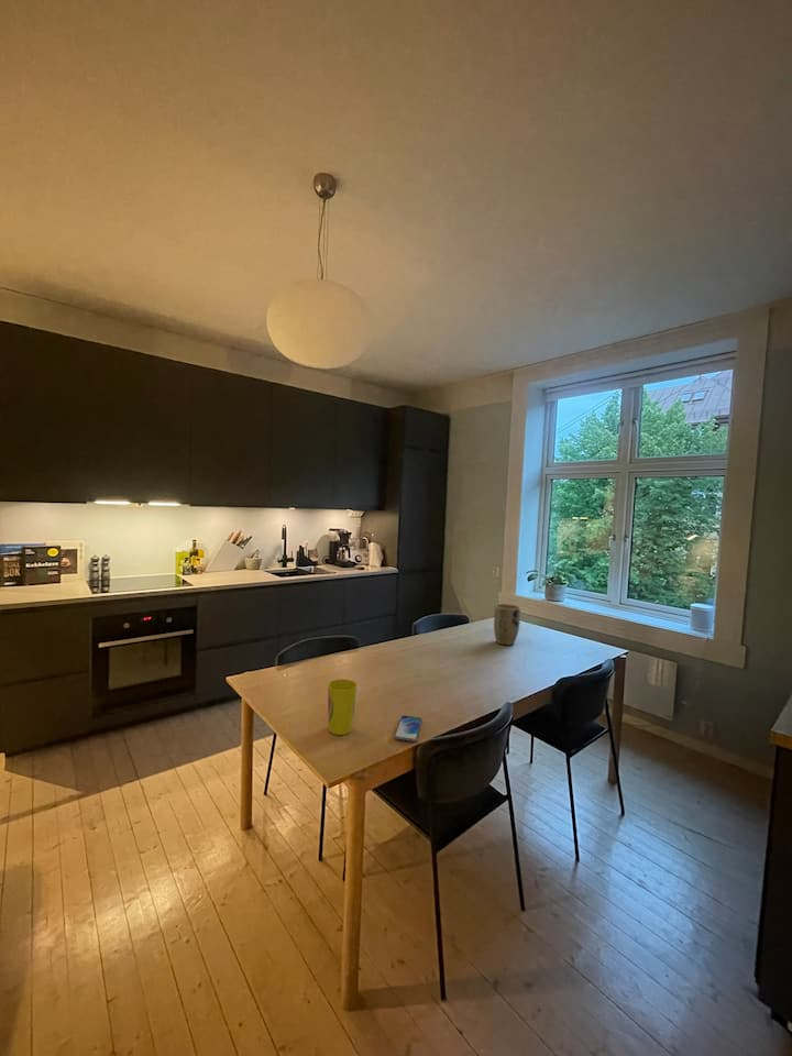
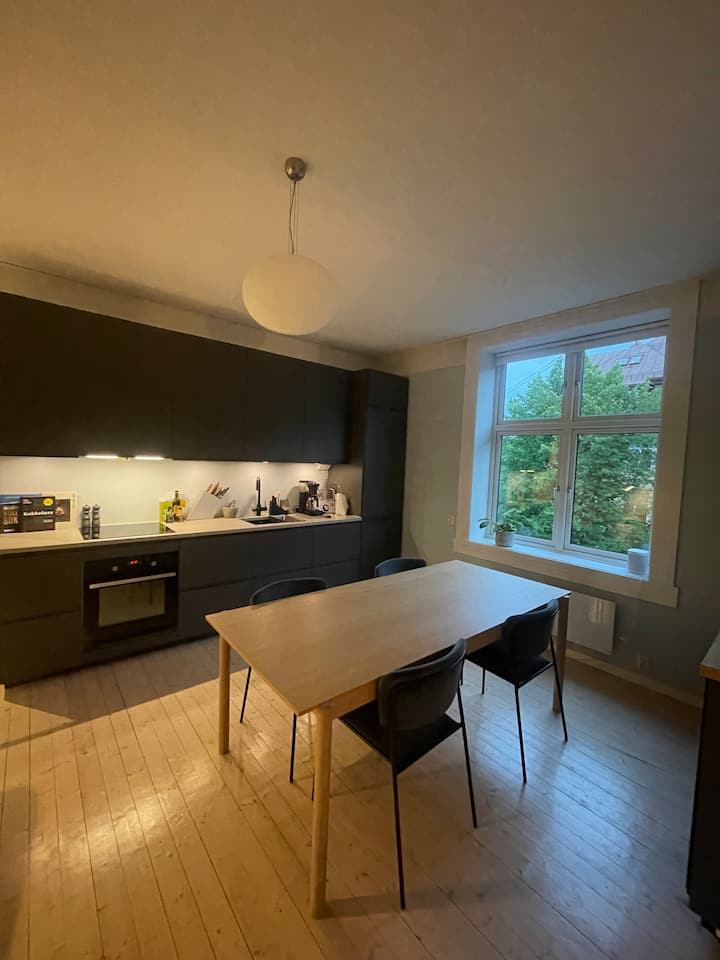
- smartphone (408, 727)
- cup (341, 706)
- plant pot (506, 624)
